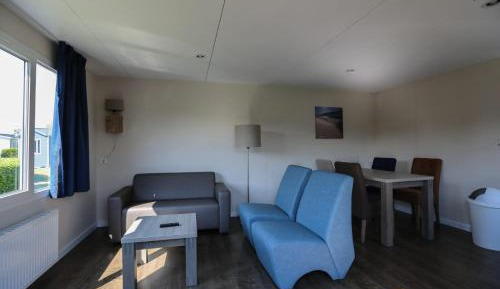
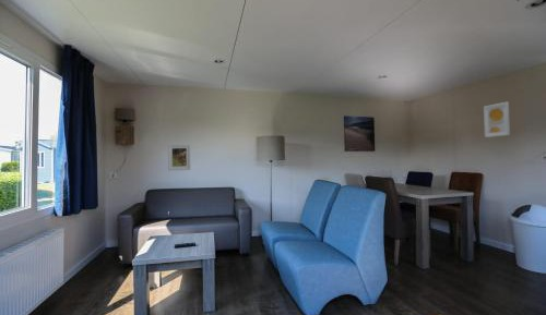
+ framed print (179, 157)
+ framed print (496, 120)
